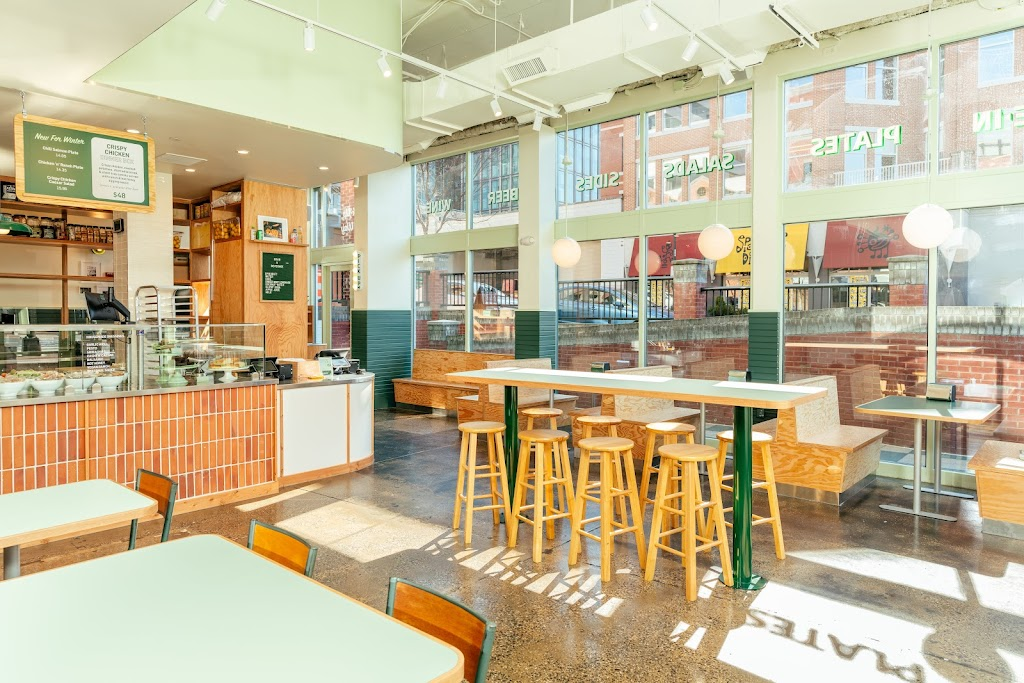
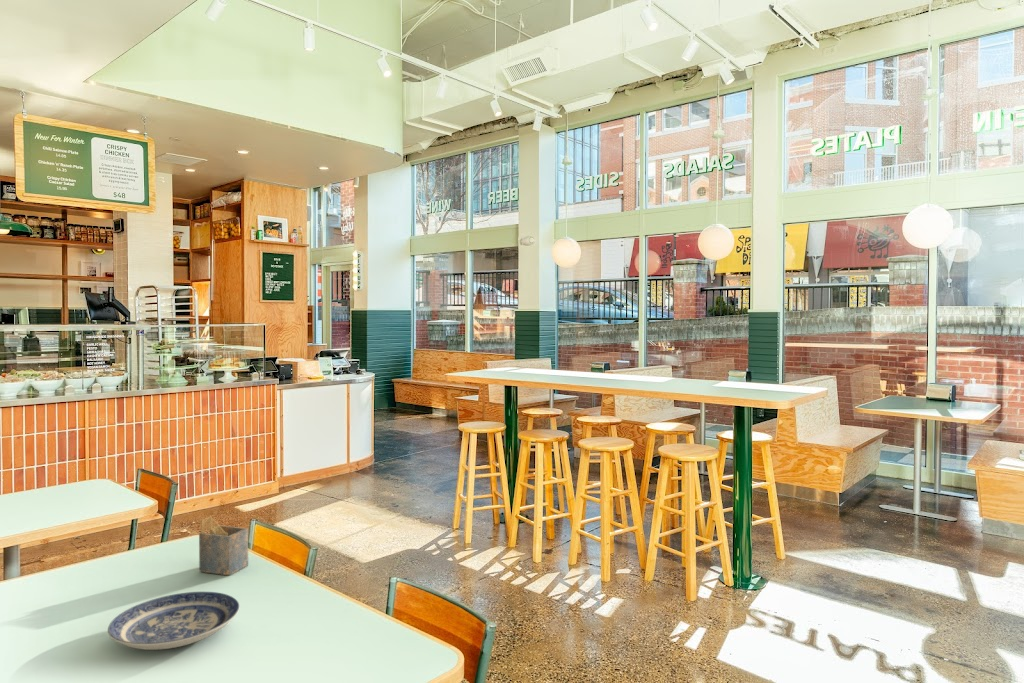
+ napkin holder (223, 542)
+ plate (176, 623)
